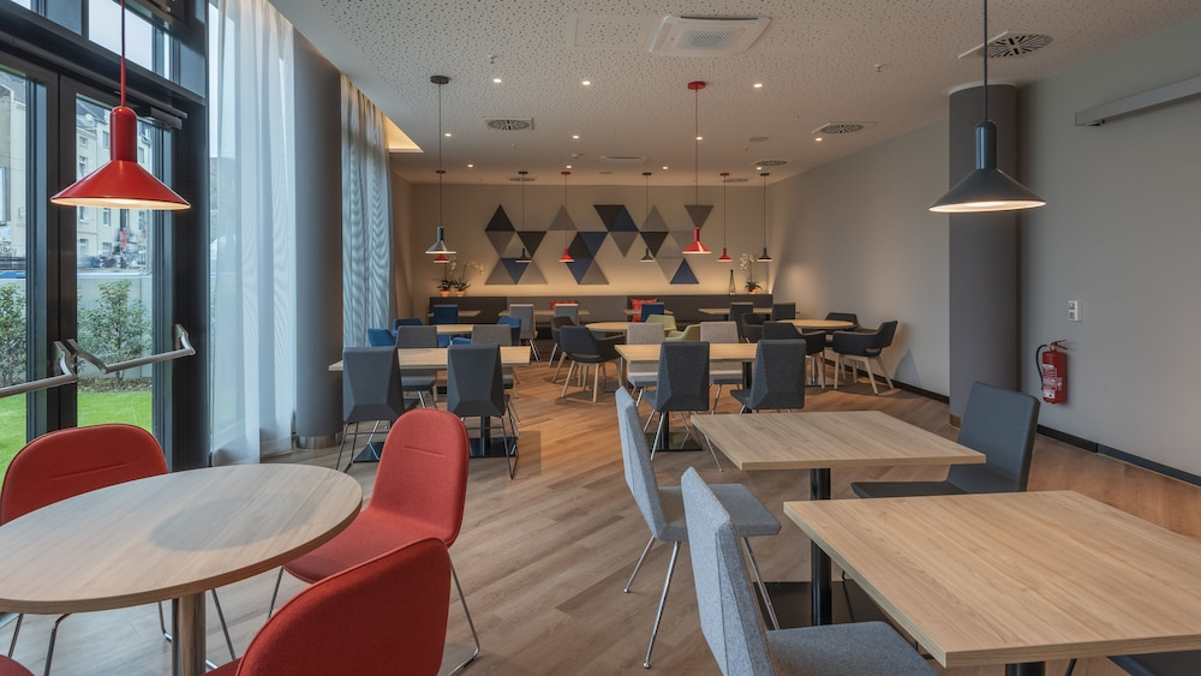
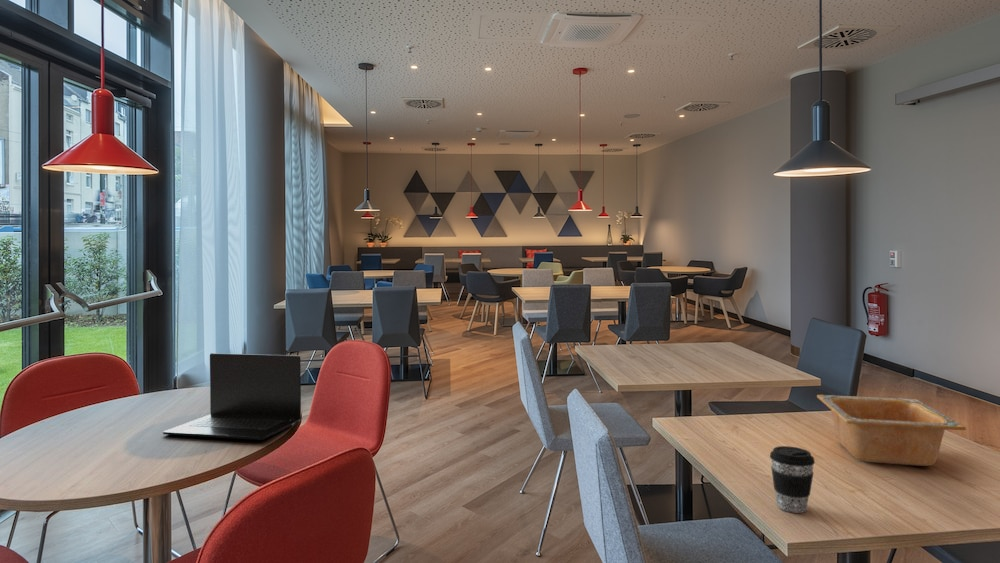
+ laptop (234, 393)
+ serving bowl (883, 431)
+ coffee cup (791, 479)
